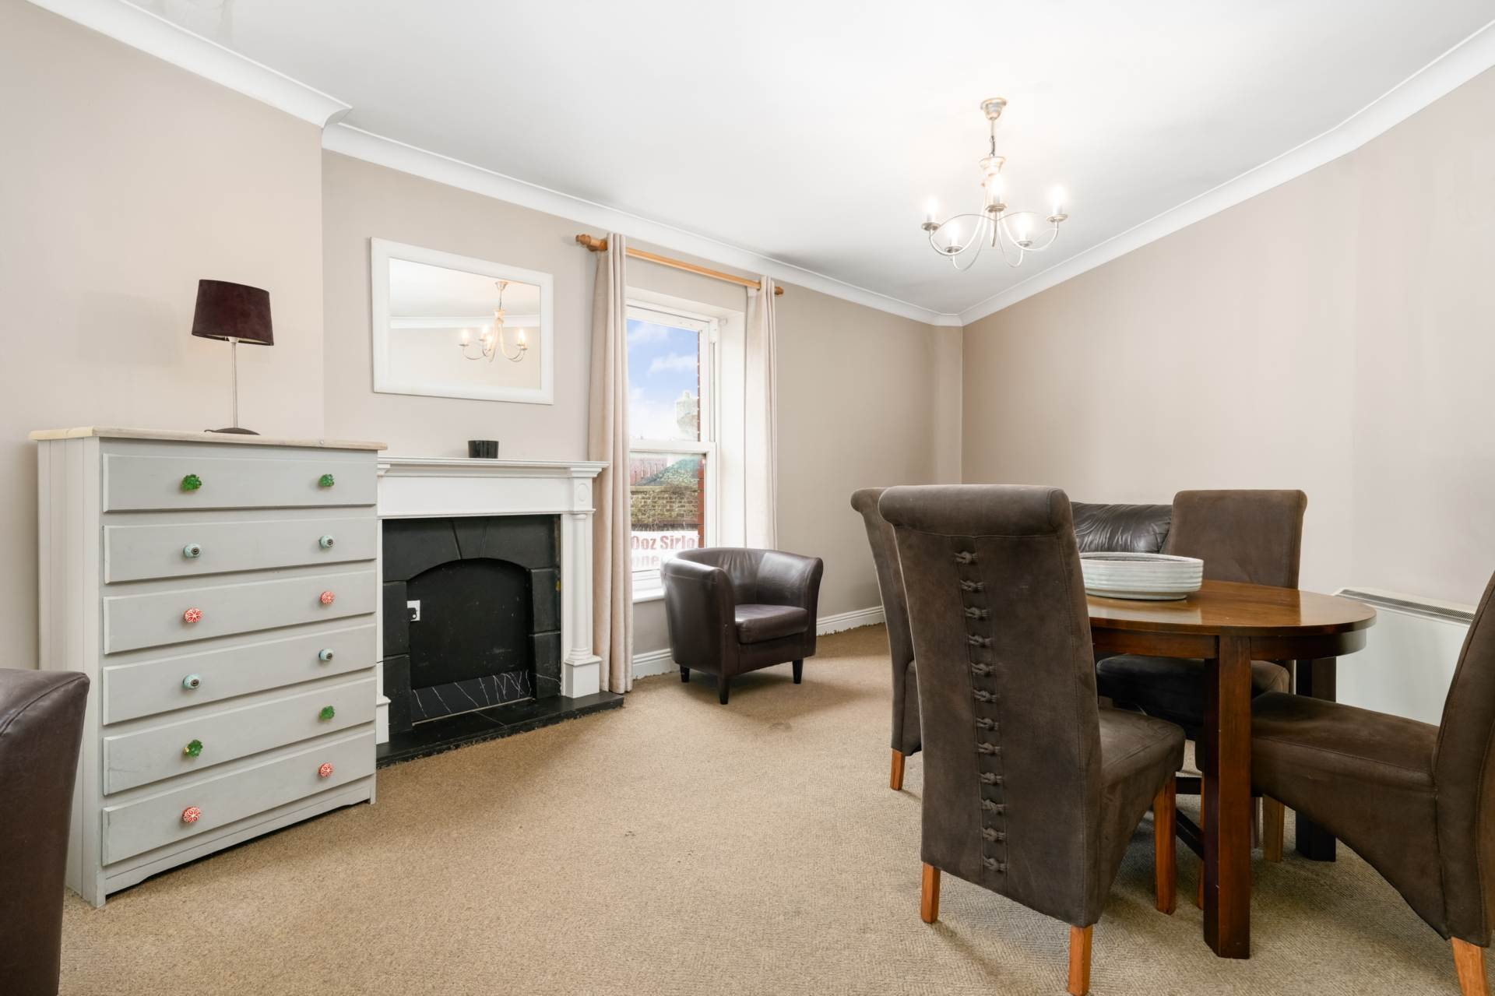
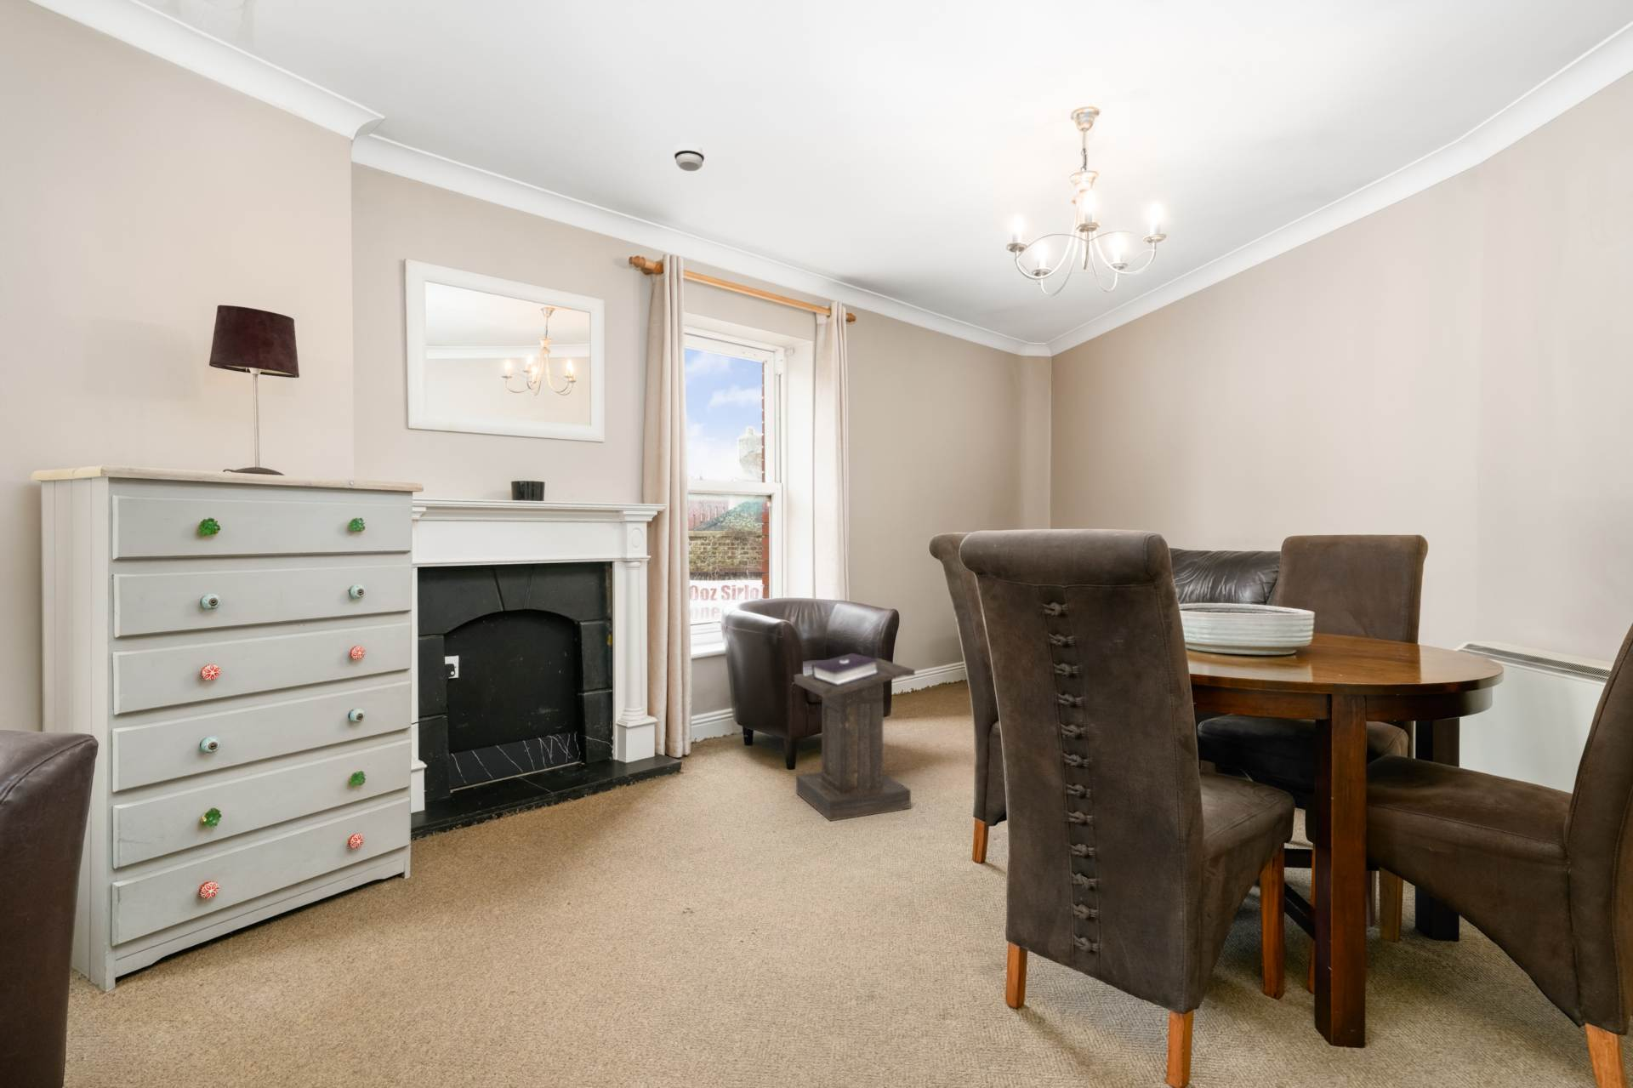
+ lectern (852, 729)
+ smoke detector (688, 158)
